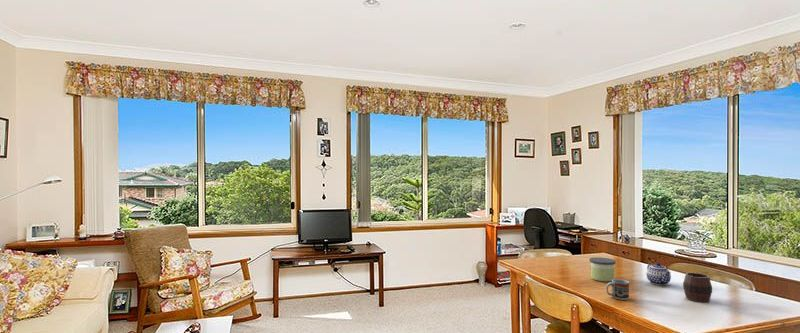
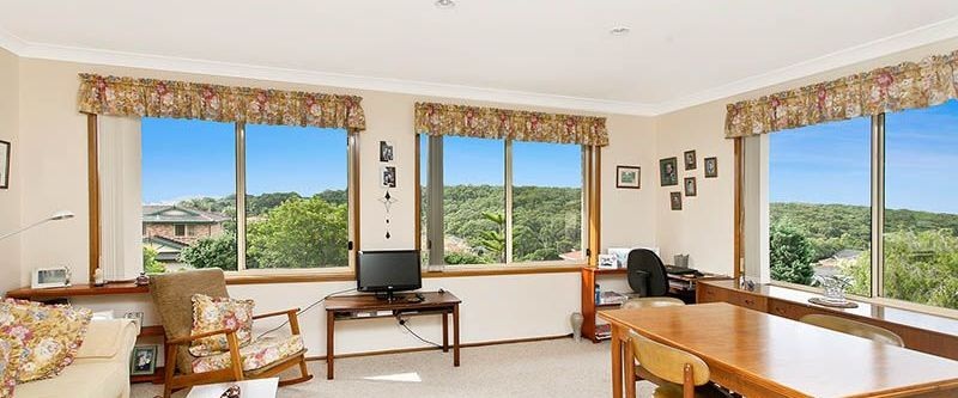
- teapot (658, 273)
- candle (602, 269)
- cup (617, 289)
- cup (697, 287)
